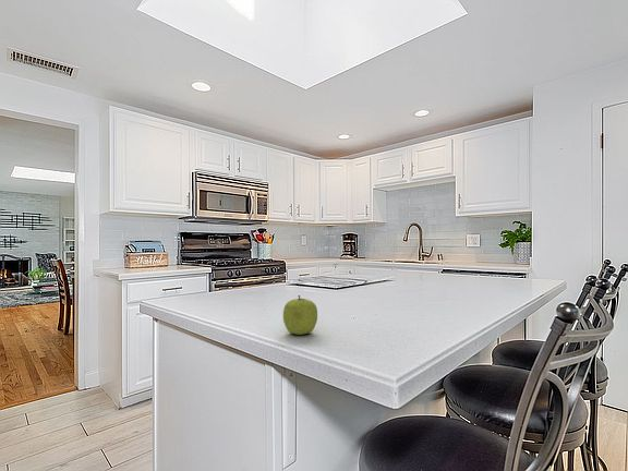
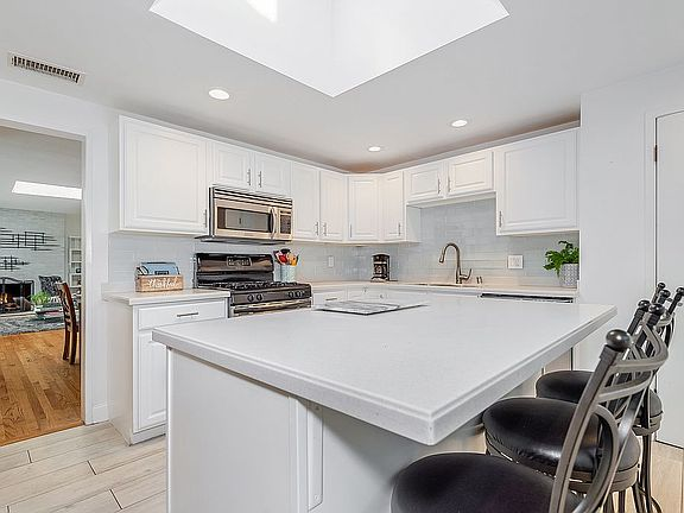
- fruit (300, 314)
